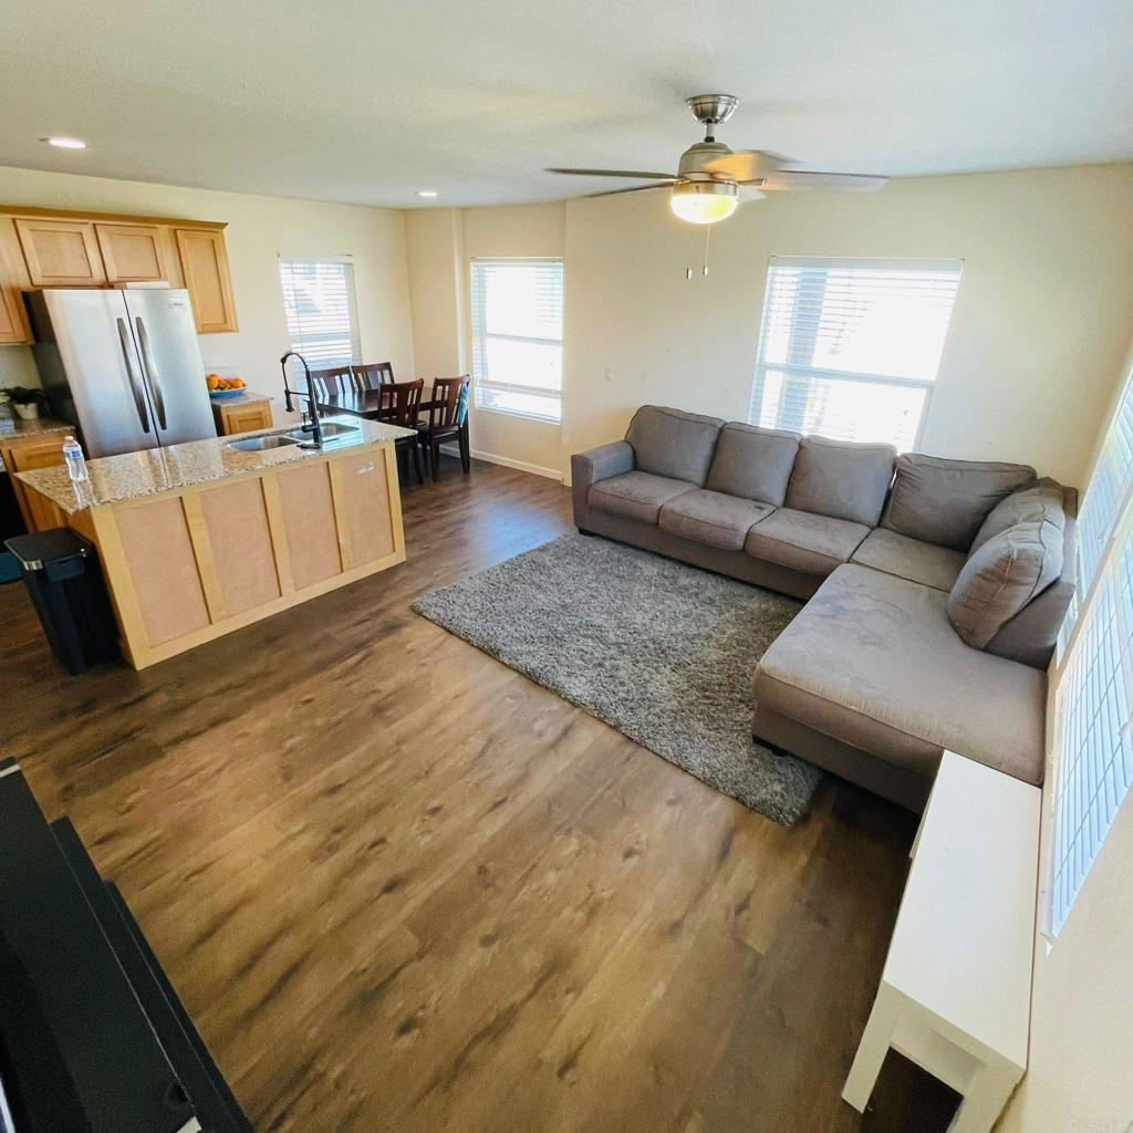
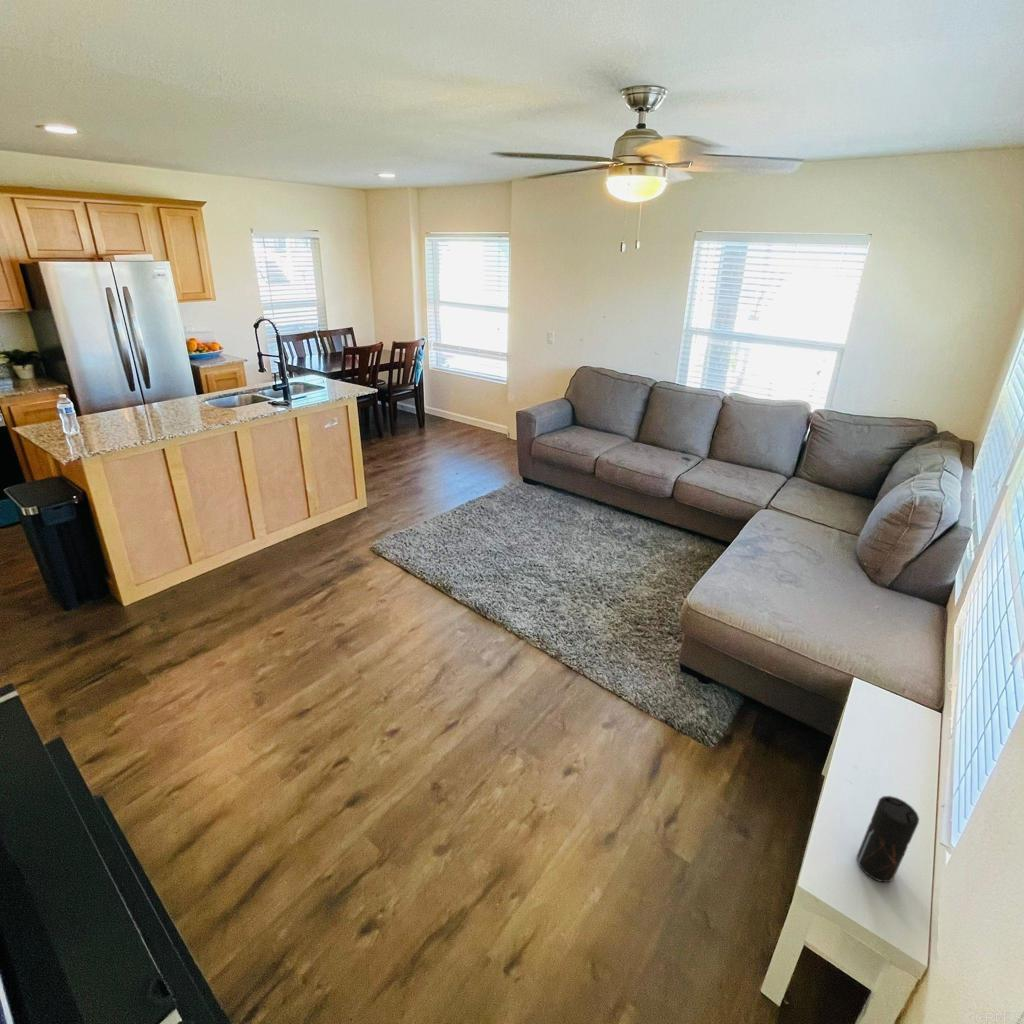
+ pepper grinder (886, 839)
